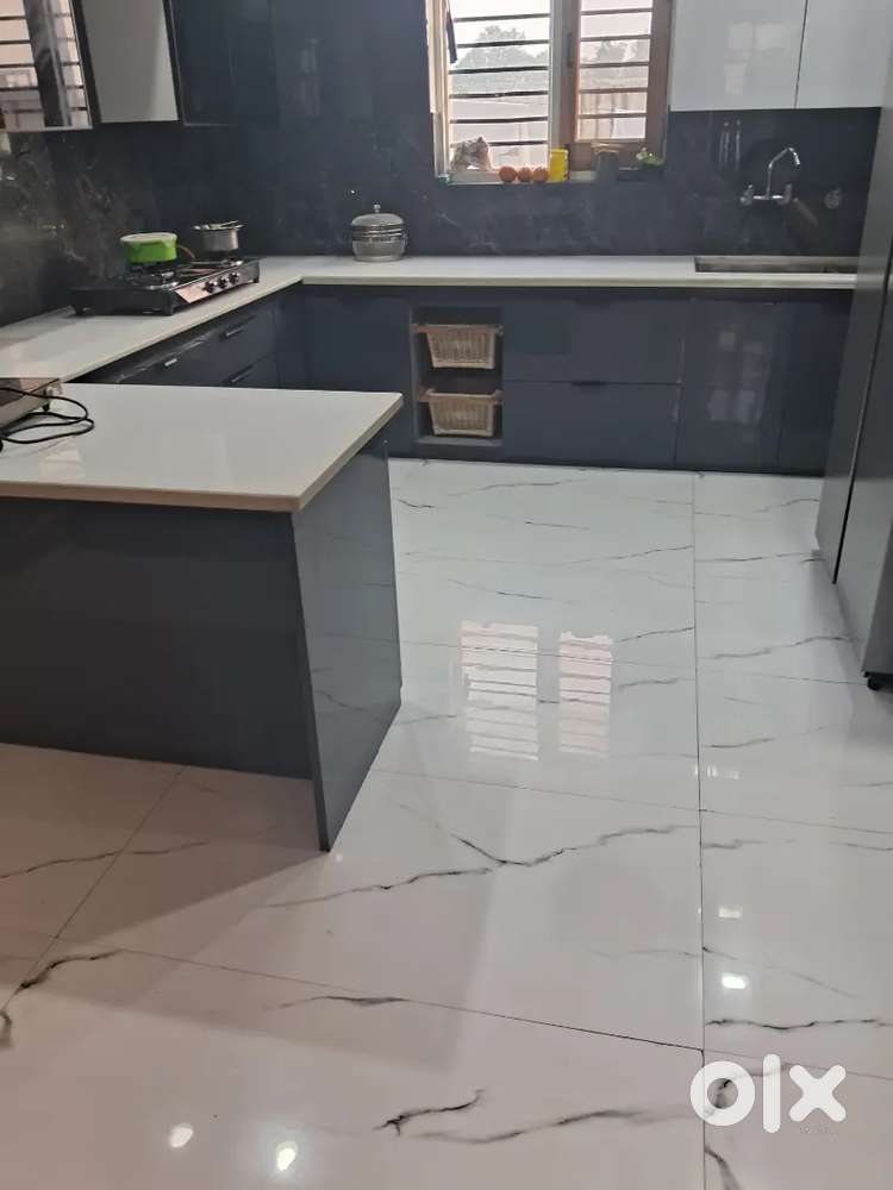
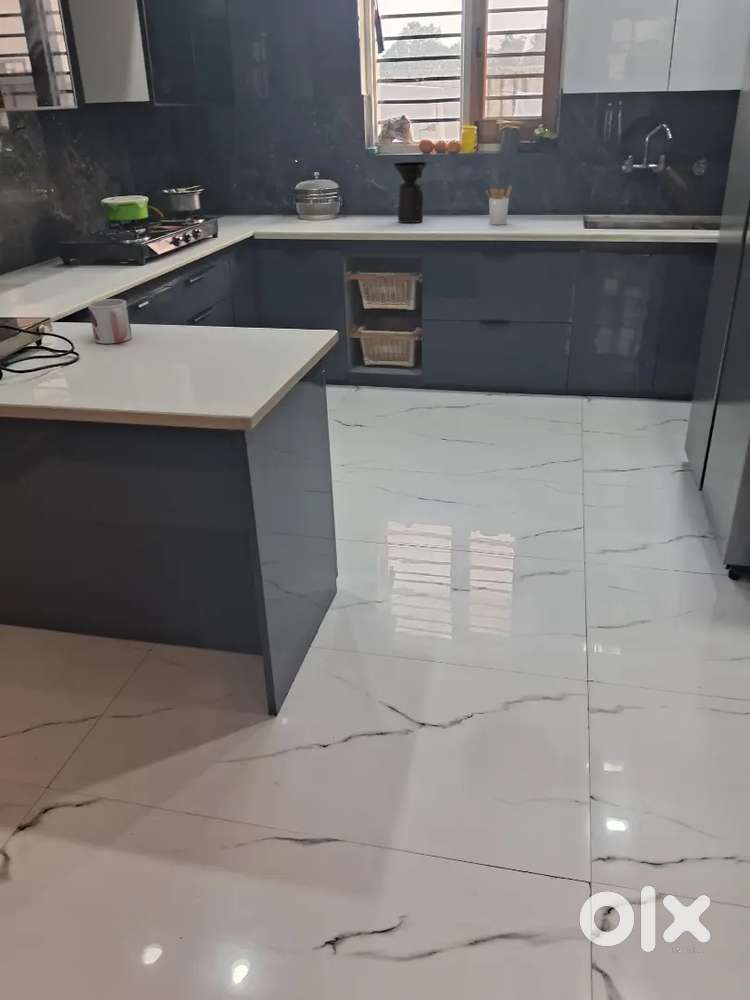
+ utensil holder (498, 205)
+ coffee maker (410, 192)
+ mug (113, 322)
